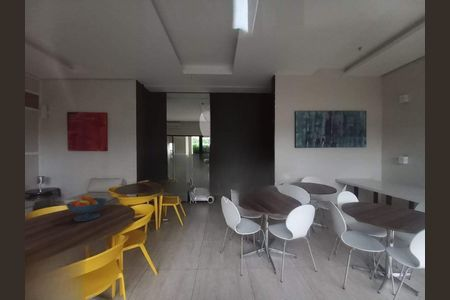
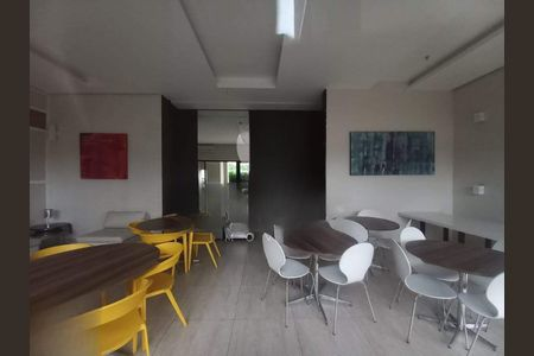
- fruit bowl (87, 206)
